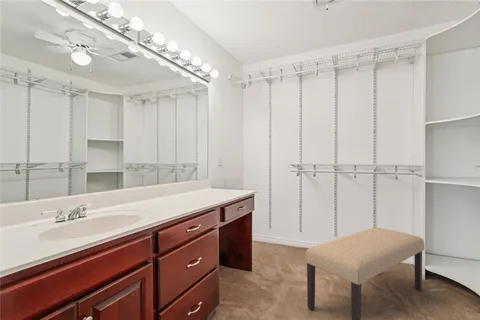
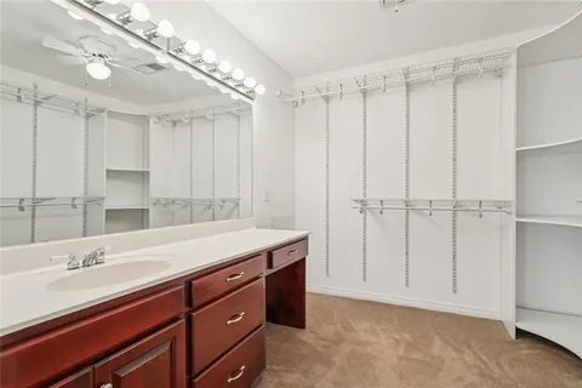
- bench (368, 268)
